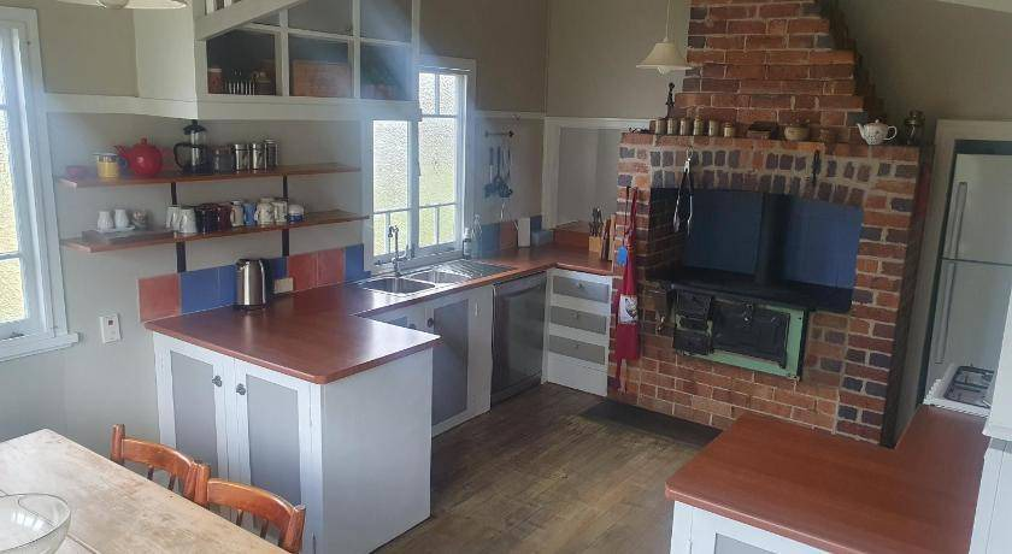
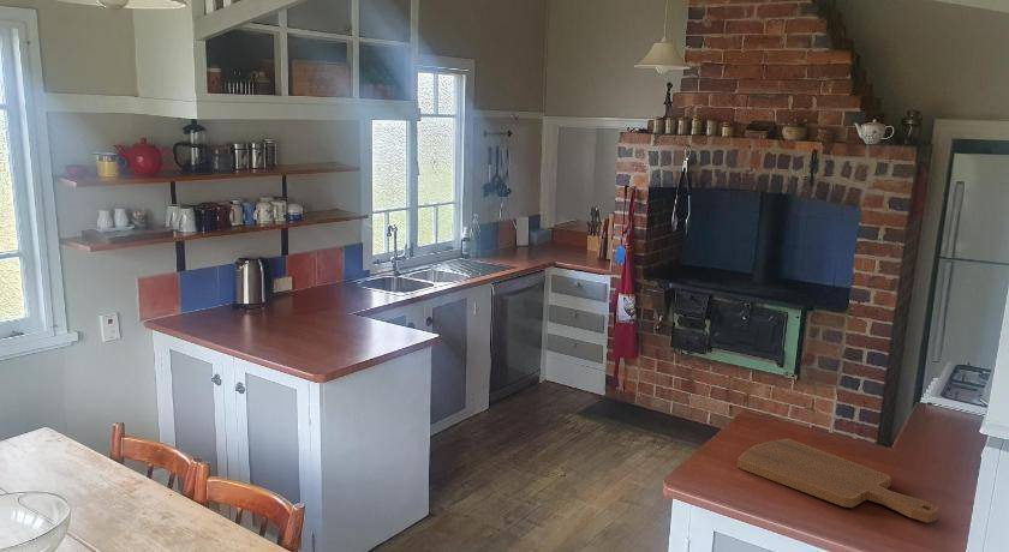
+ cutting board (822, 474)
